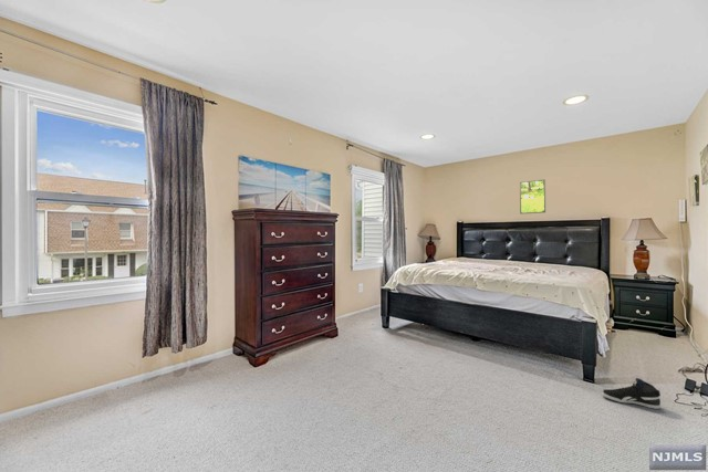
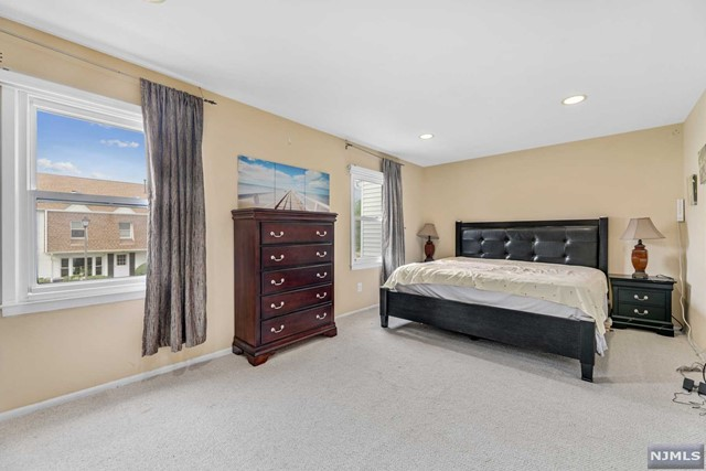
- sneaker (629, 389)
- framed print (532, 197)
